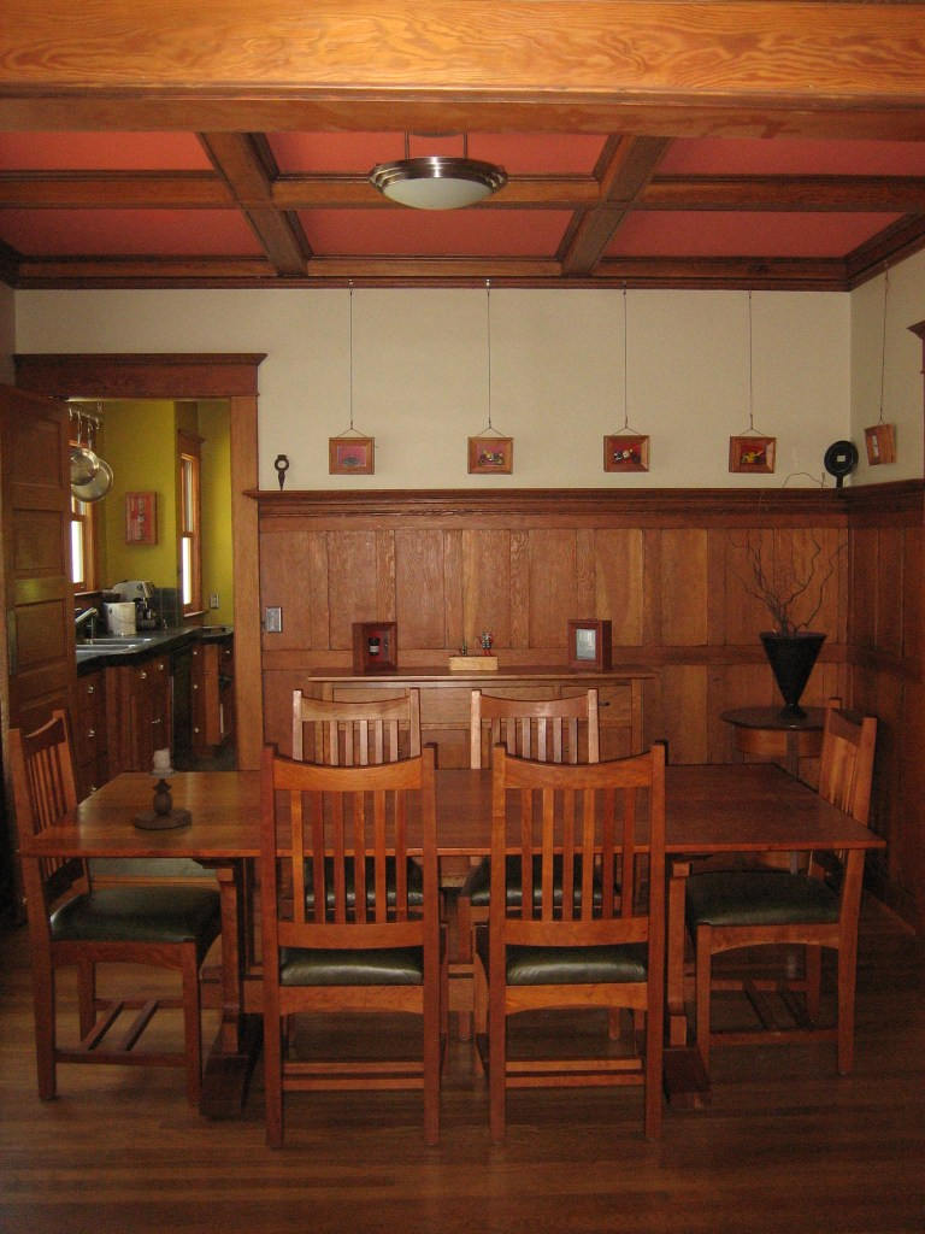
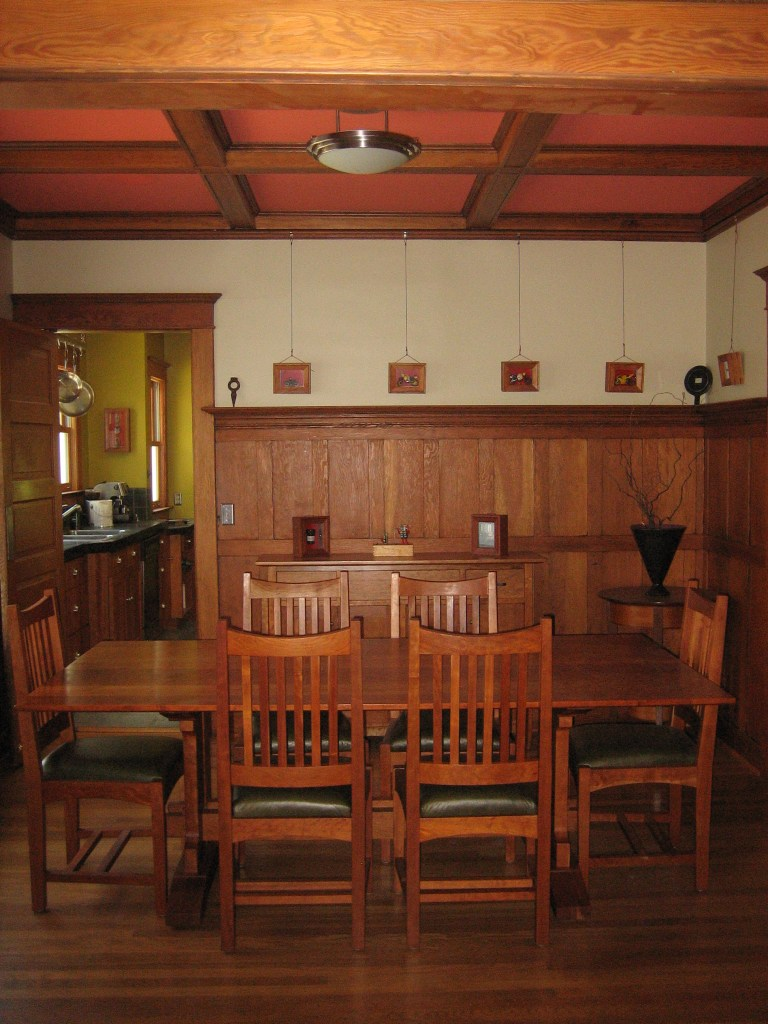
- candlestick (161, 785)
